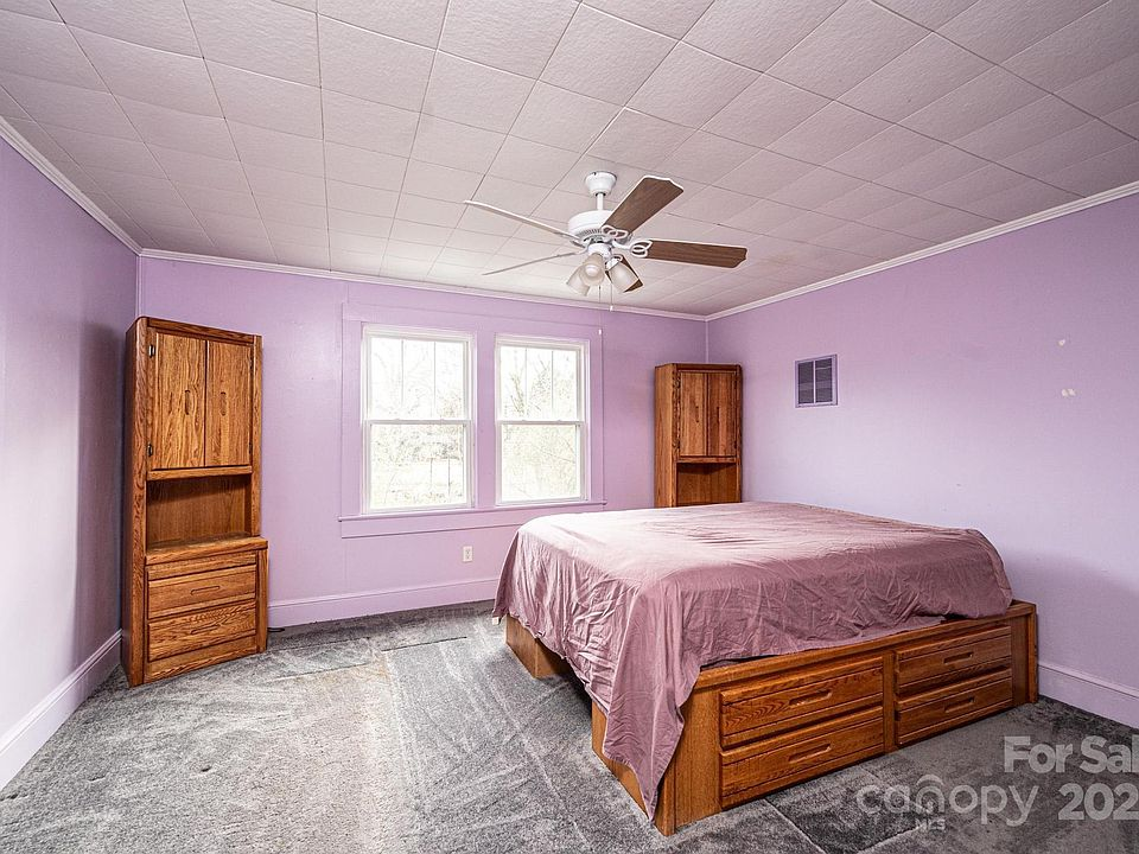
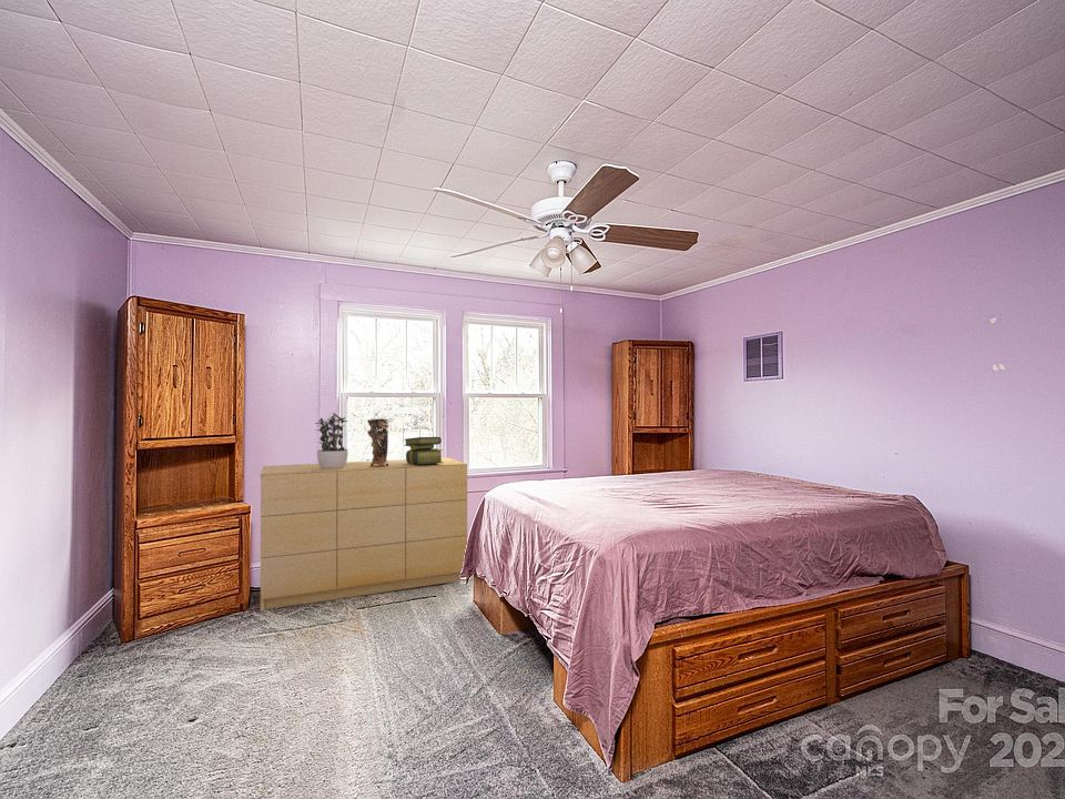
+ dresser (366, 524)
+ potted plant (331, 439)
+ stack of books (422, 449)
+ decorative vase (377, 442)
